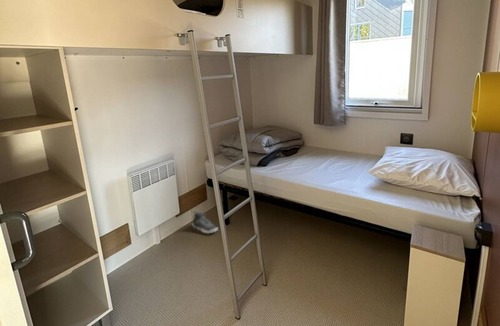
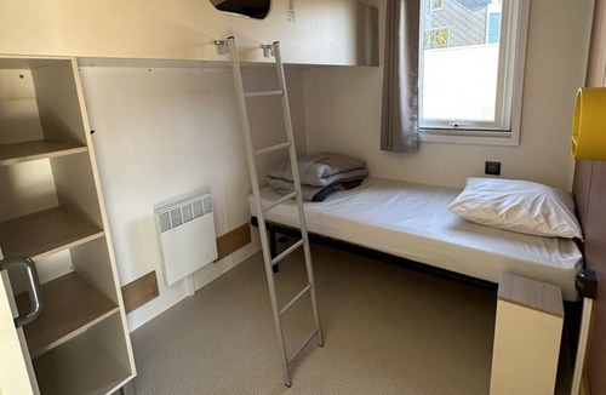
- sneaker (203, 220)
